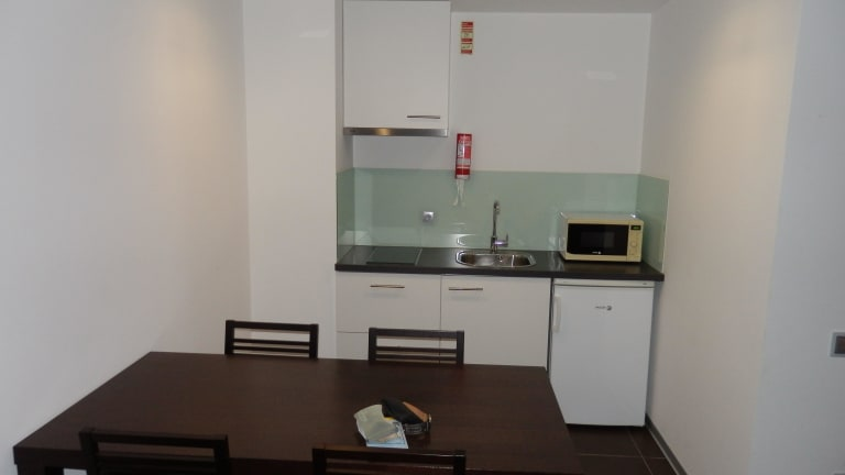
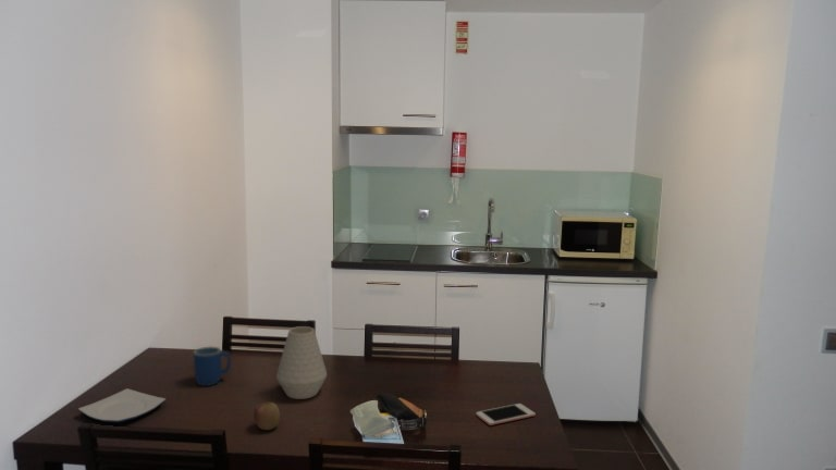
+ apple (267, 415)
+ plate (123, 407)
+ mug (211, 366)
+ cell phone (505, 413)
+ vase (302, 361)
